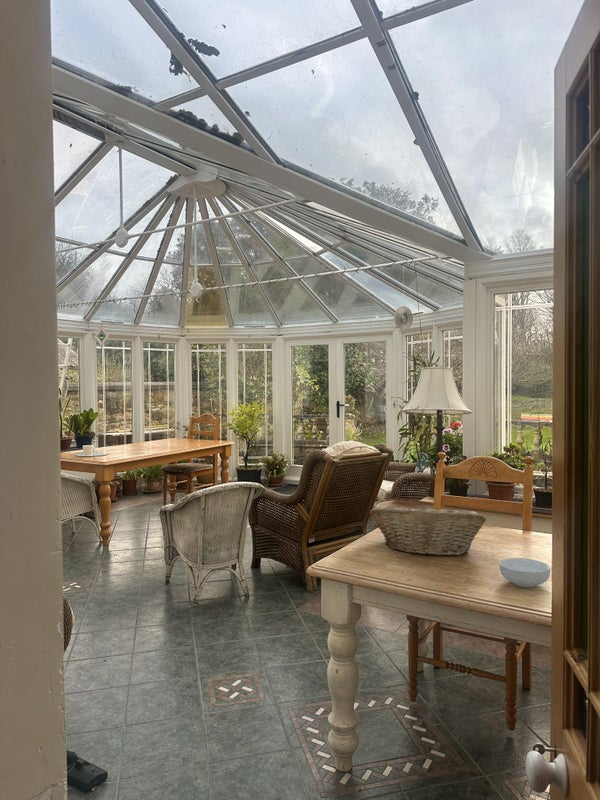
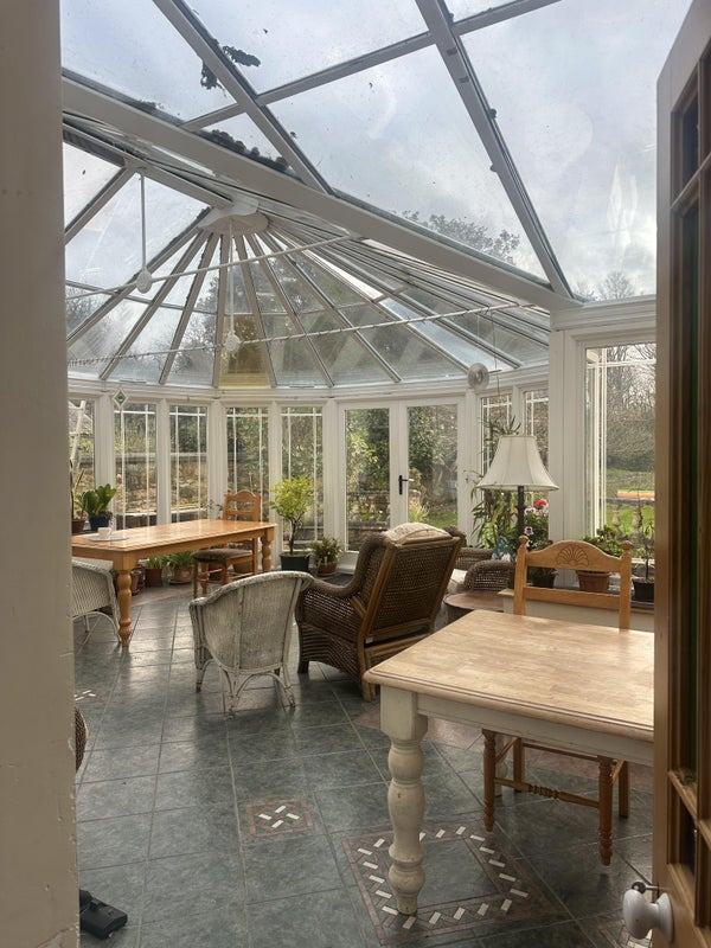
- fruit basket (426, 524)
- cereal bowl (524, 574)
